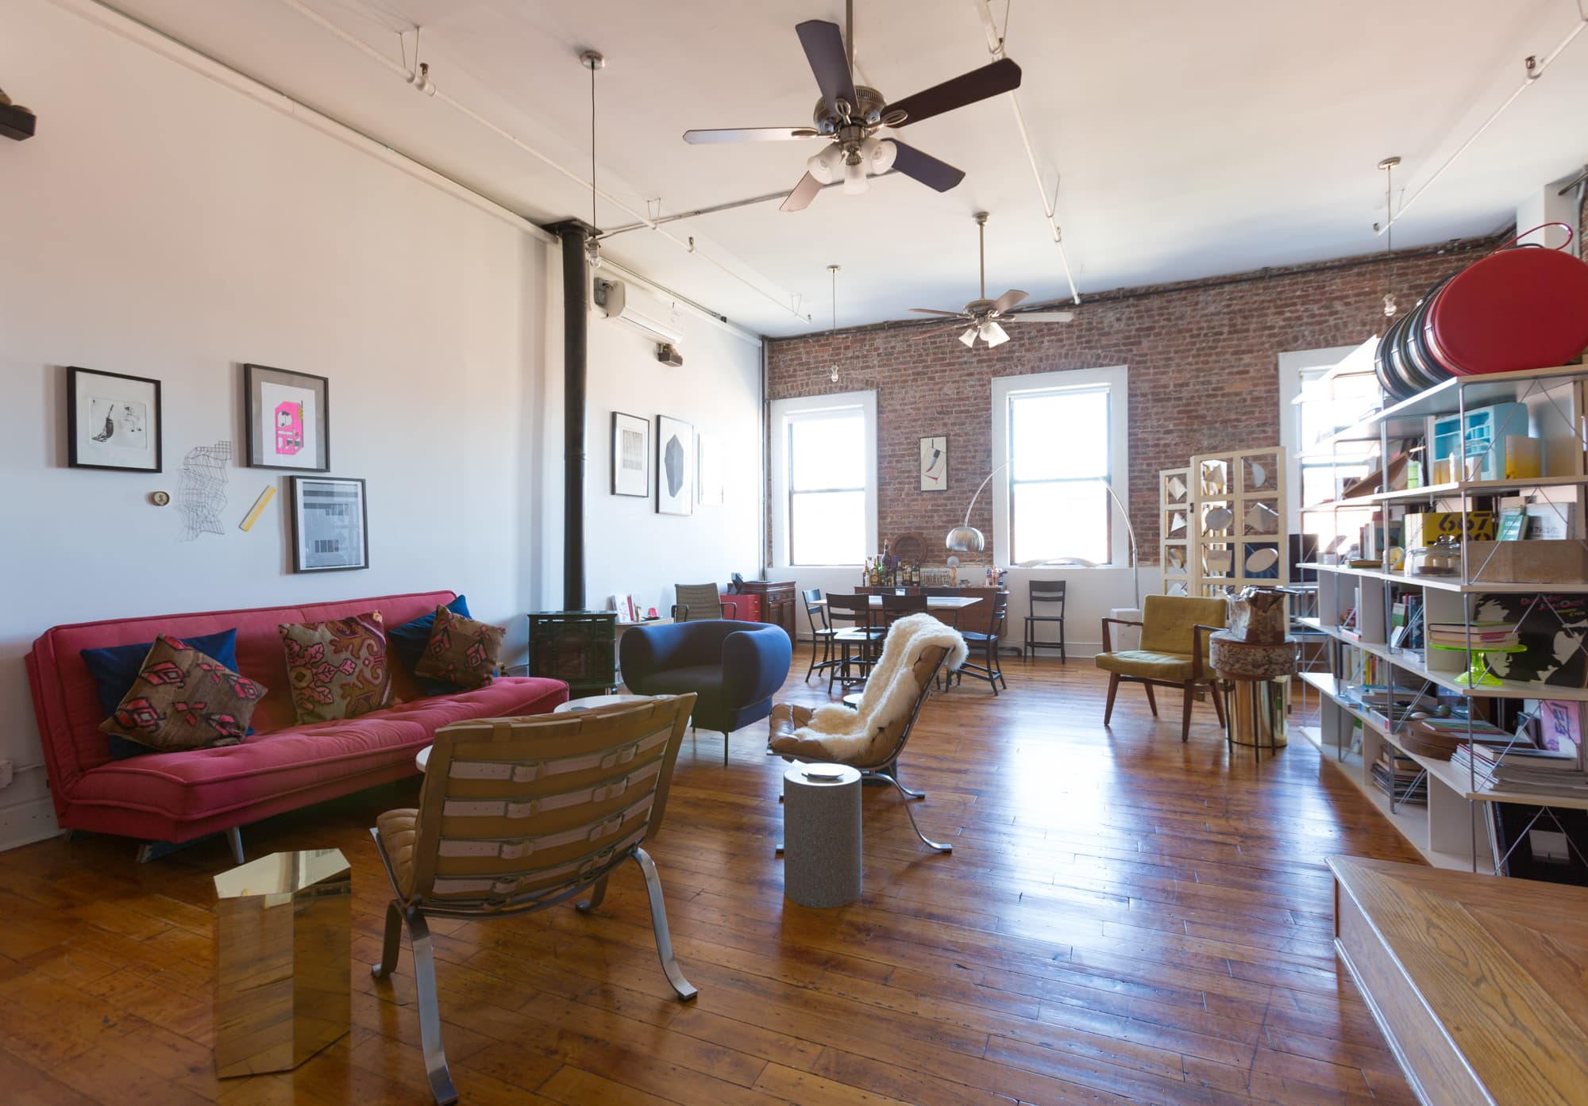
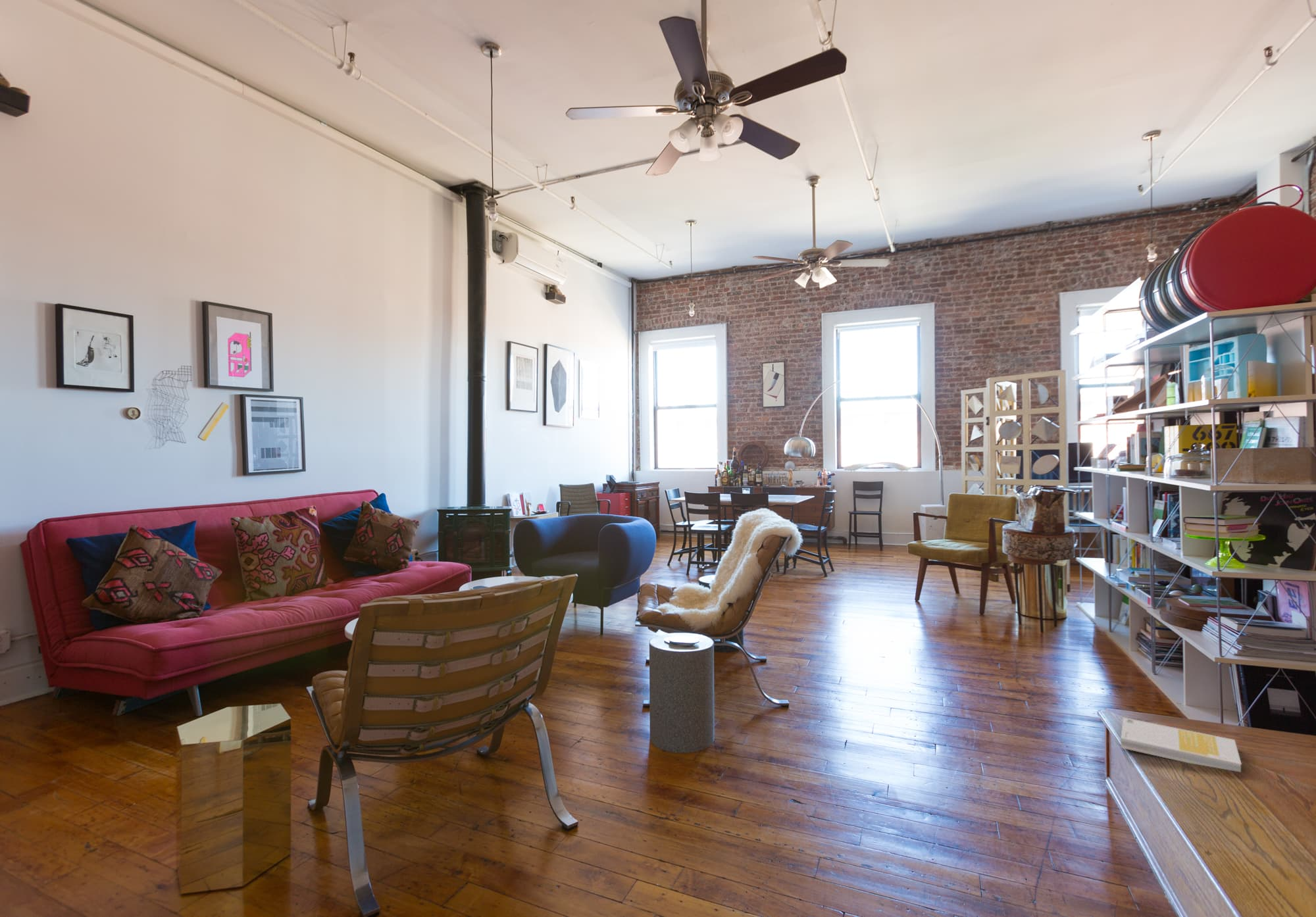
+ book (1177, 743)
